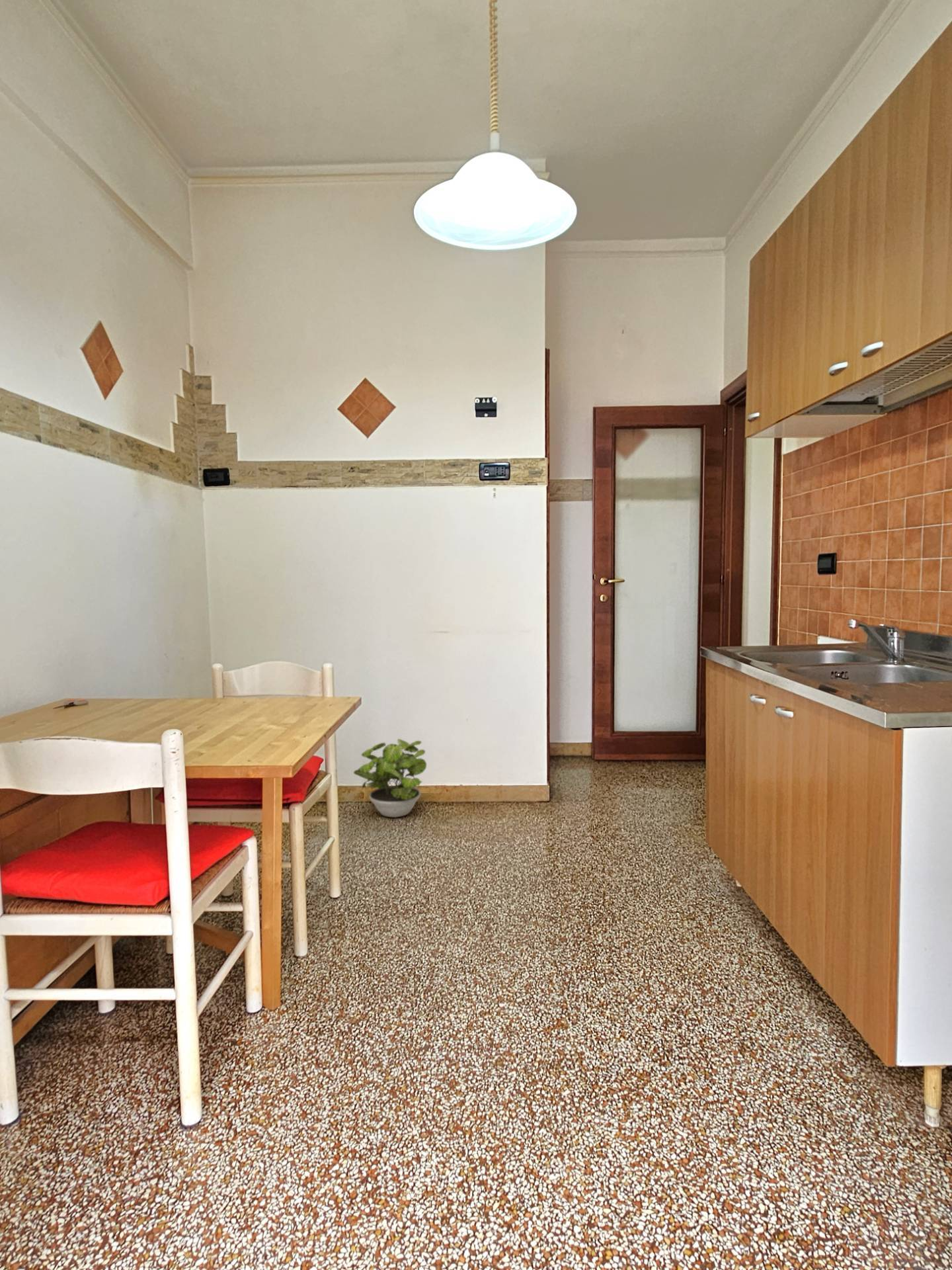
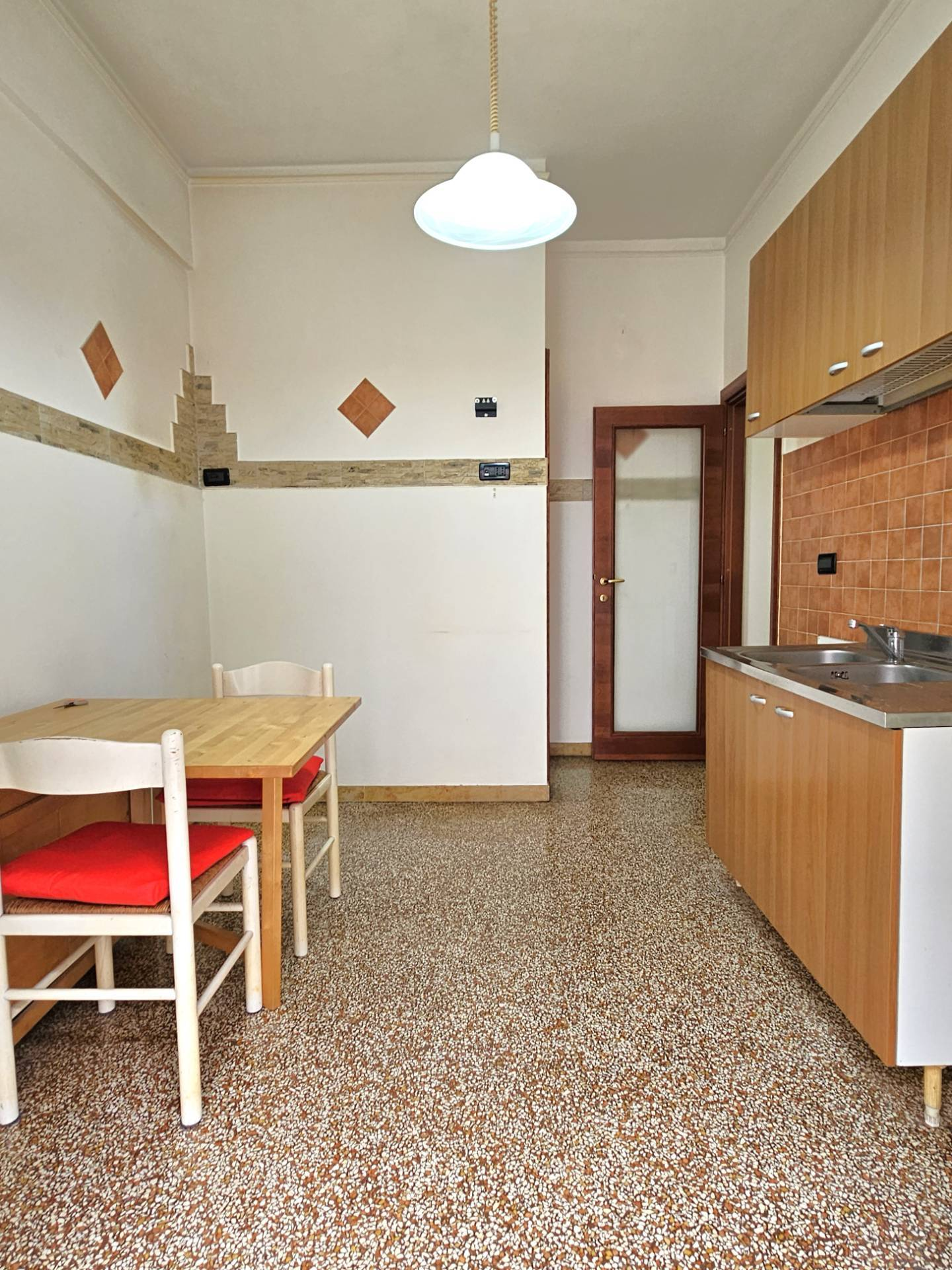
- potted plant (391, 775)
